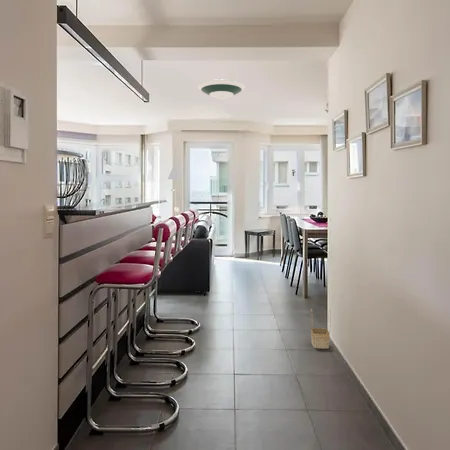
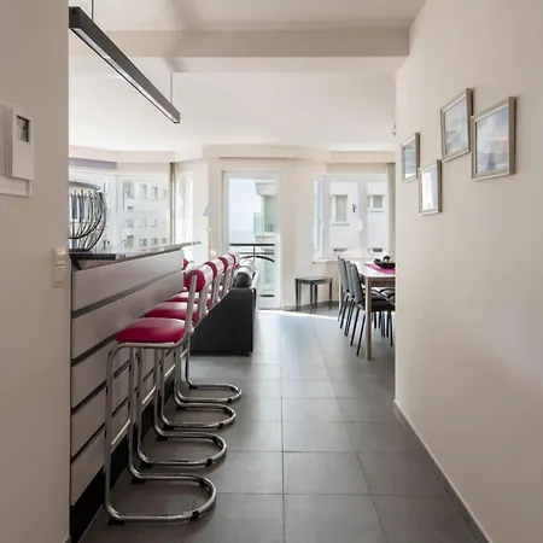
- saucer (221, 92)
- basket (320, 328)
